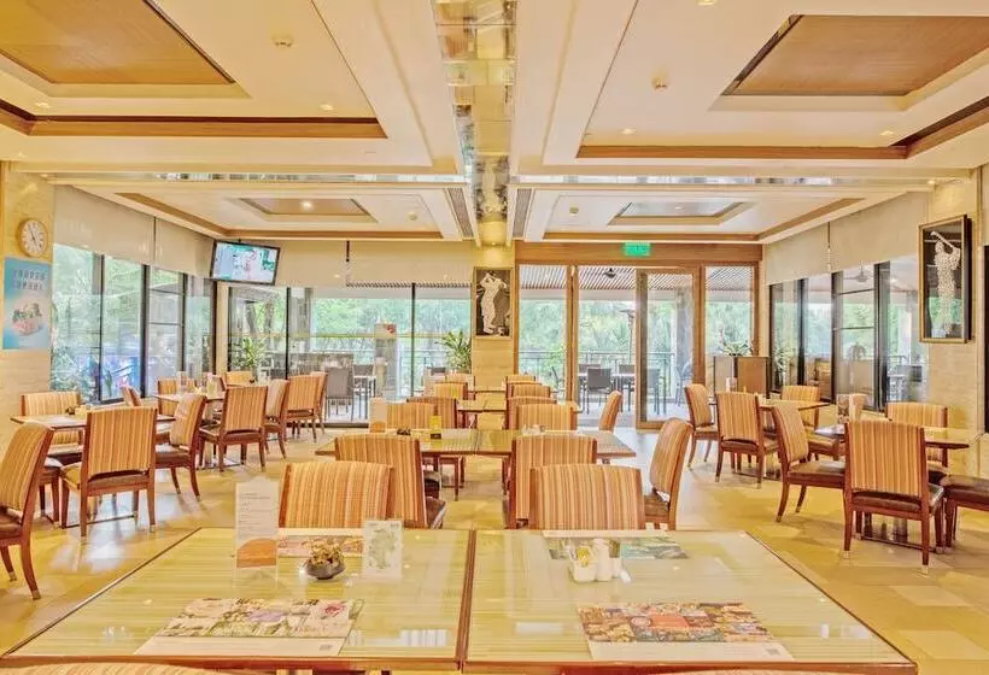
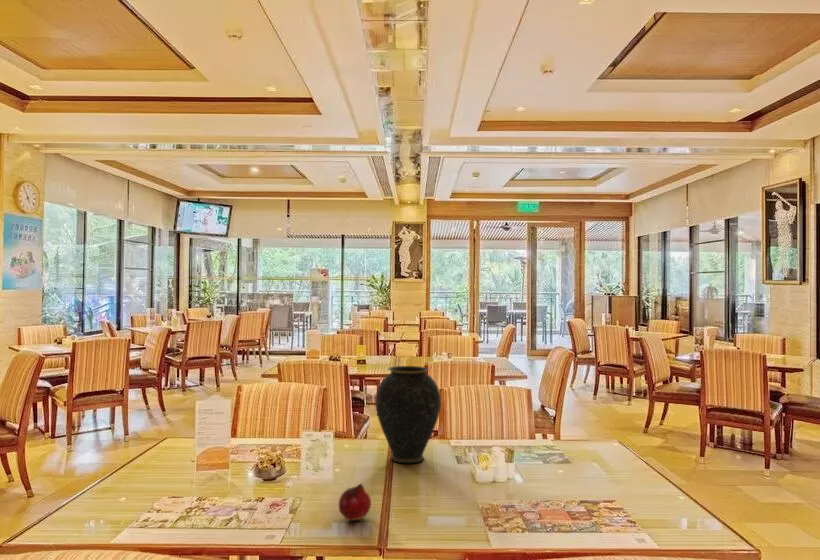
+ fruit (354, 501)
+ vase (408, 413)
